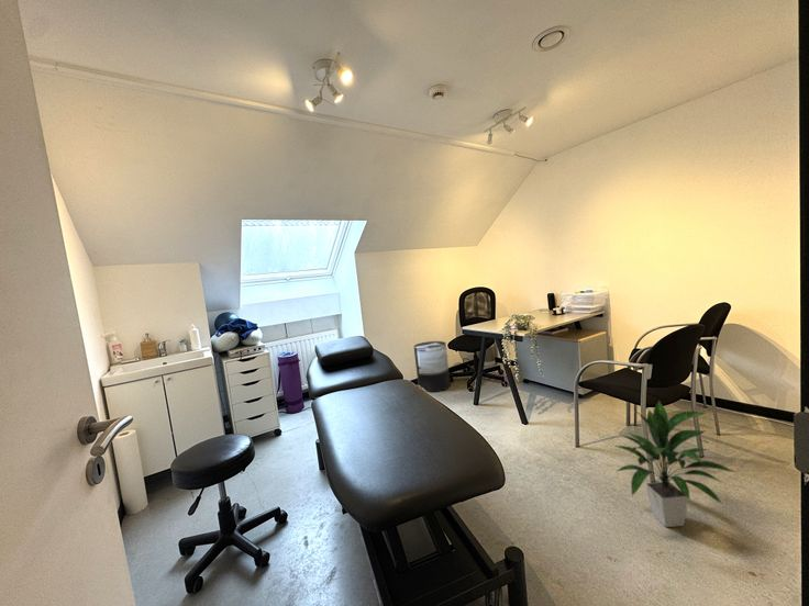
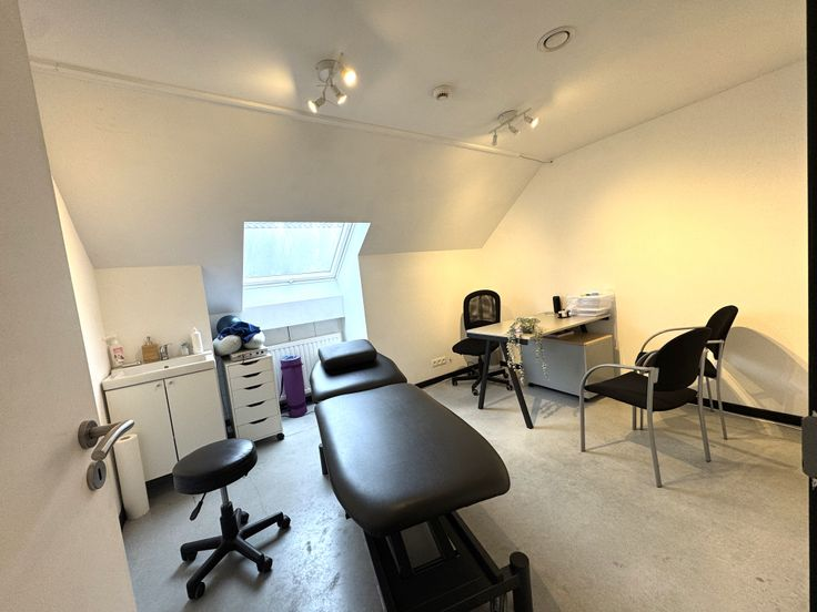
- trash can (432, 366)
- indoor plant (664, 460)
